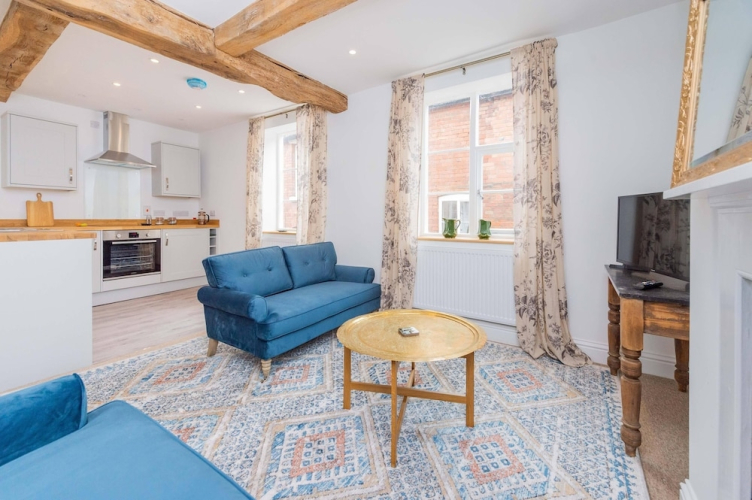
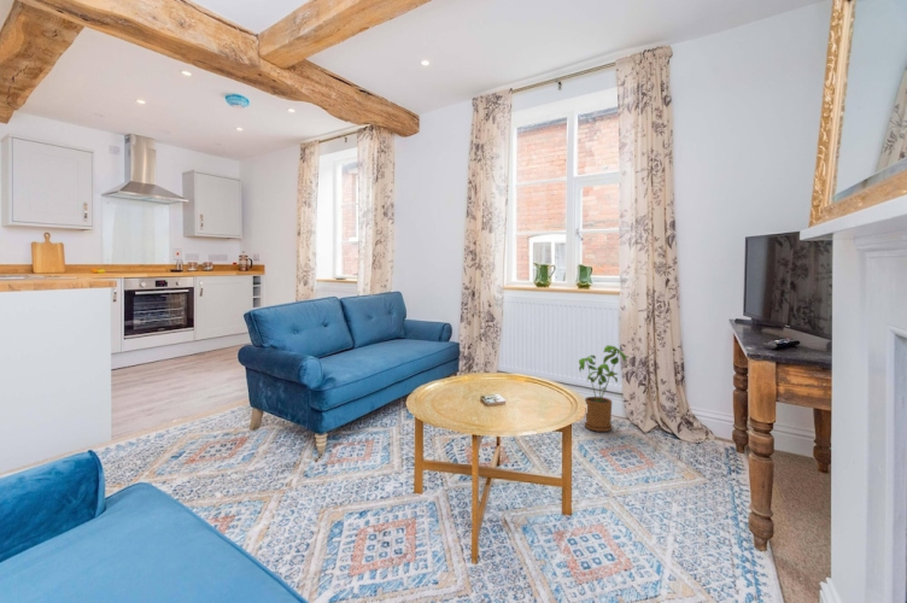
+ house plant (599, 387)
